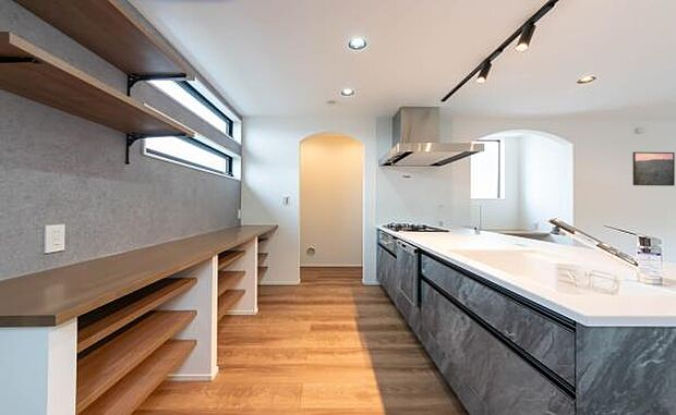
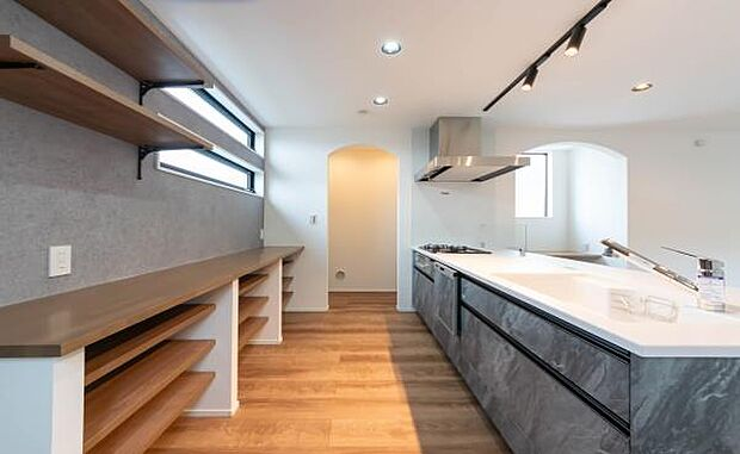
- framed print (653, 169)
